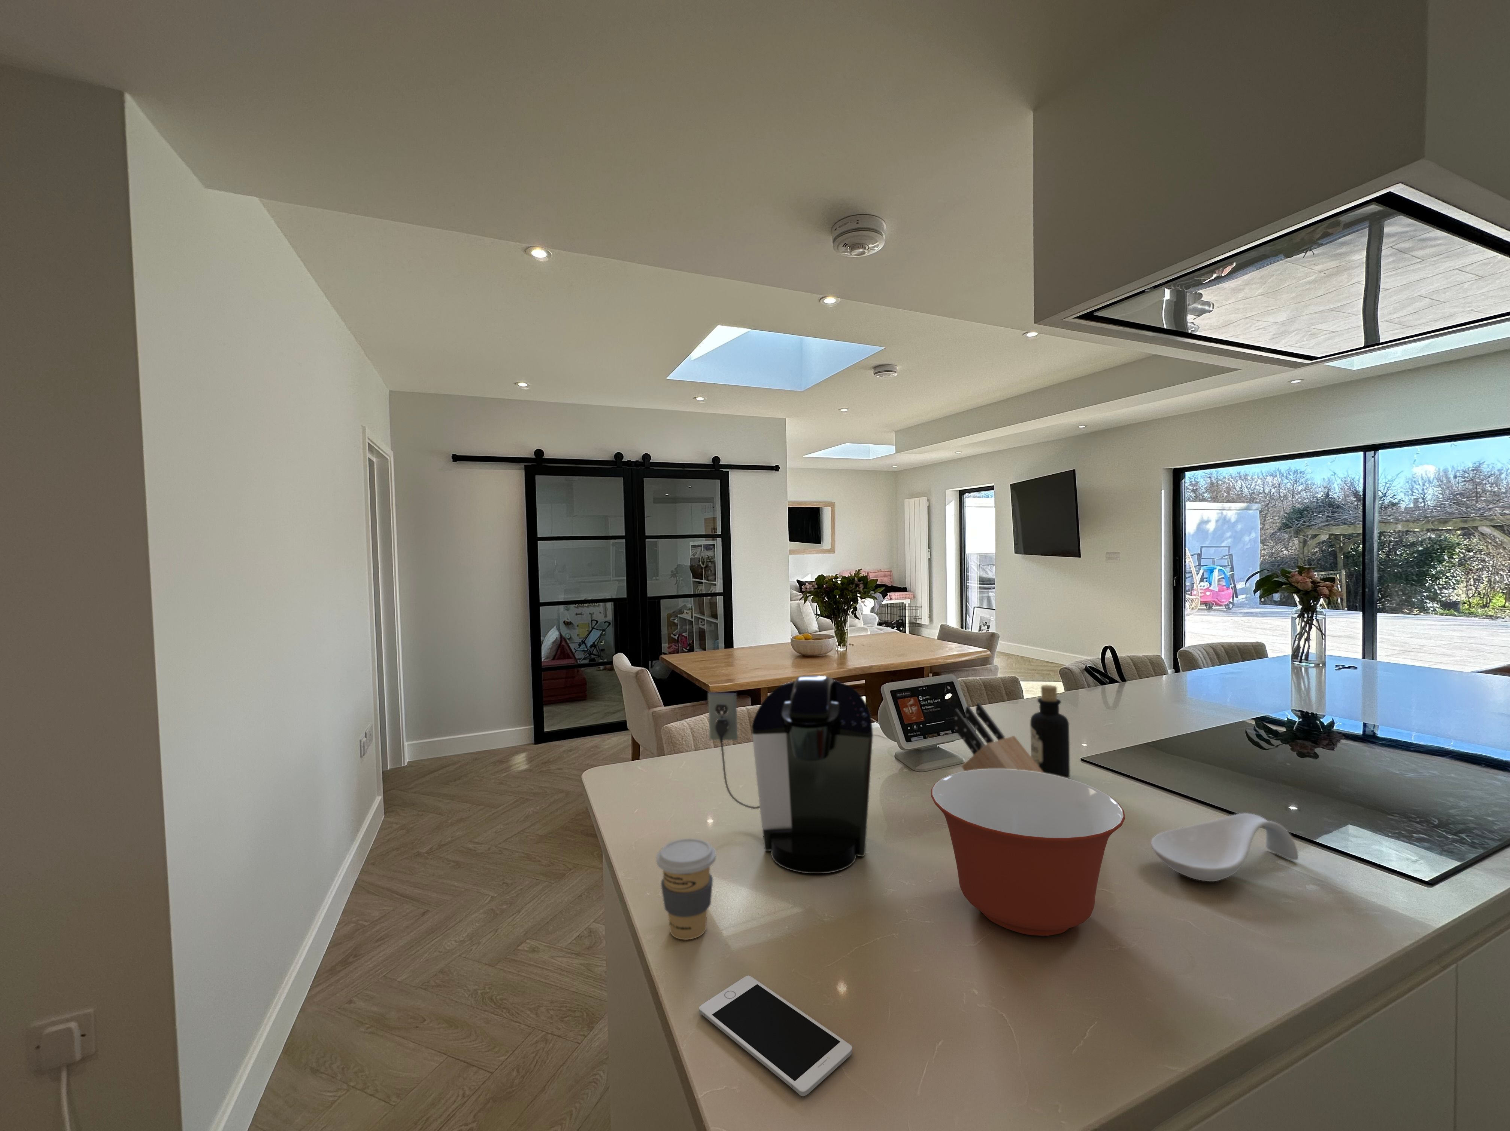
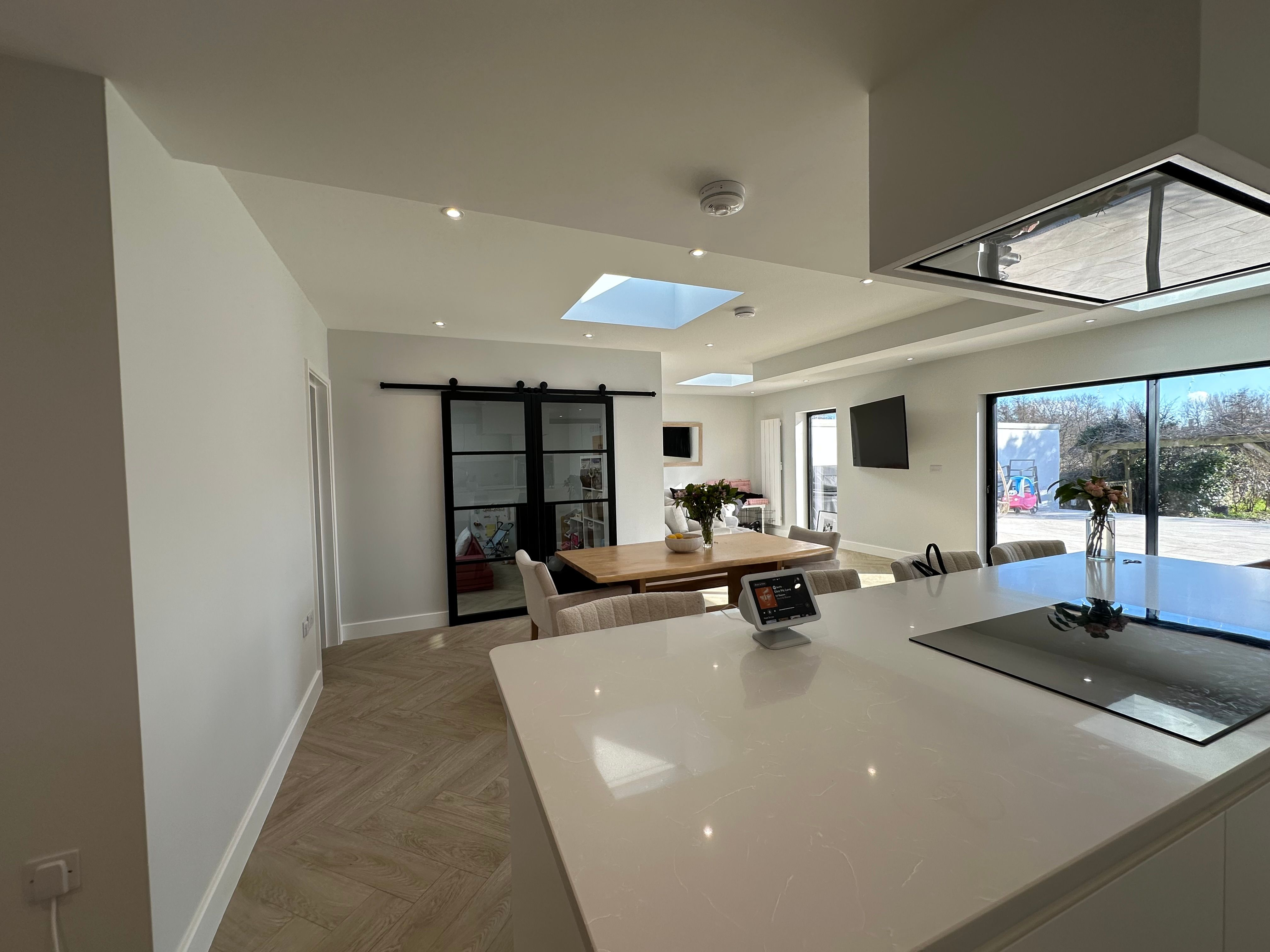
- bottle (1050, 732)
- mixing bowl (1024, 854)
- coffee cup (687, 889)
- knife block (1015, 769)
- coffee maker (781, 759)
- spoon rest (1226, 843)
- cell phone (772, 1029)
